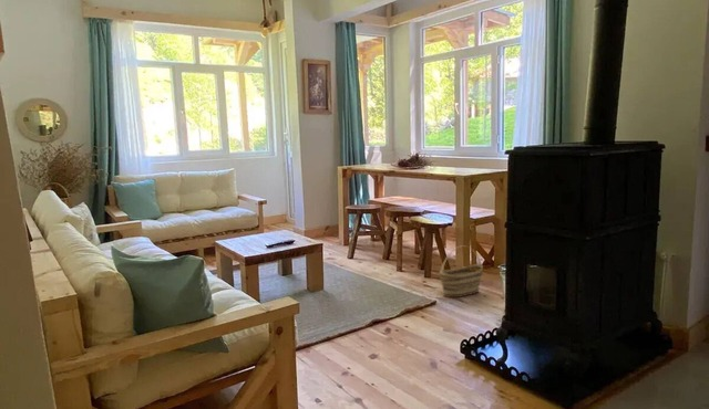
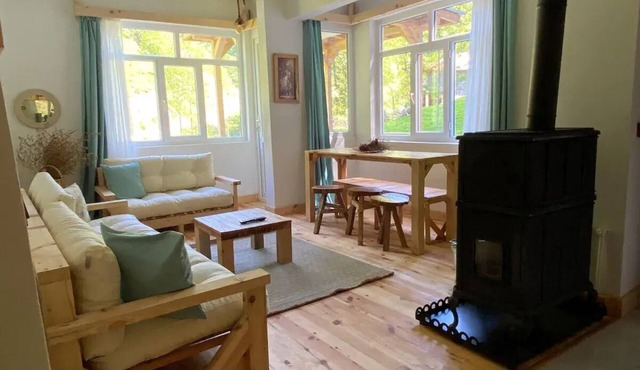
- basket (461, 270)
